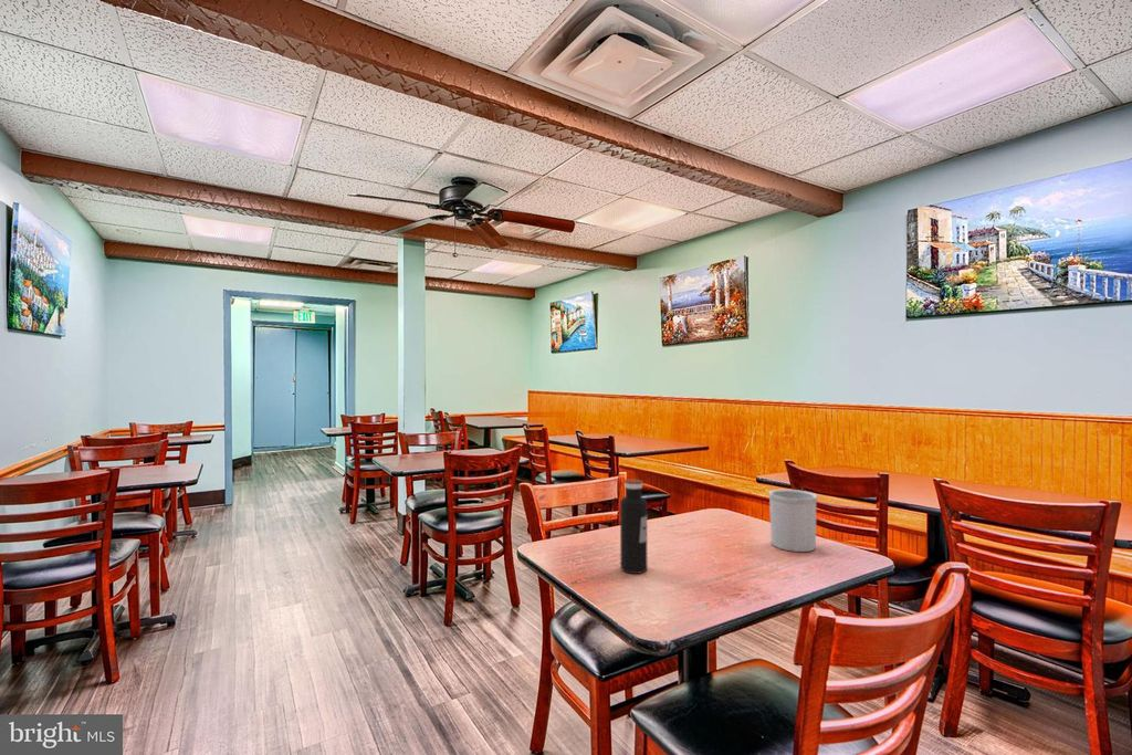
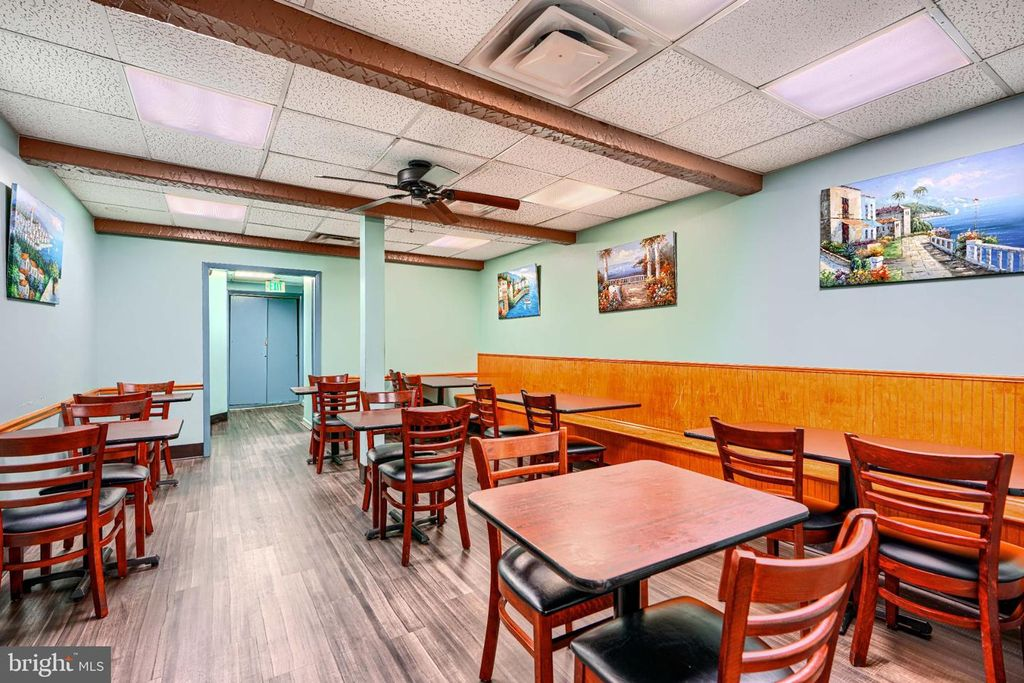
- utensil holder (793, 518)
- water bottle (633, 524)
